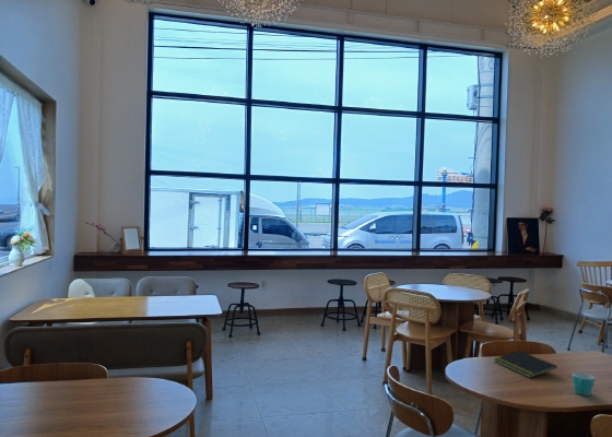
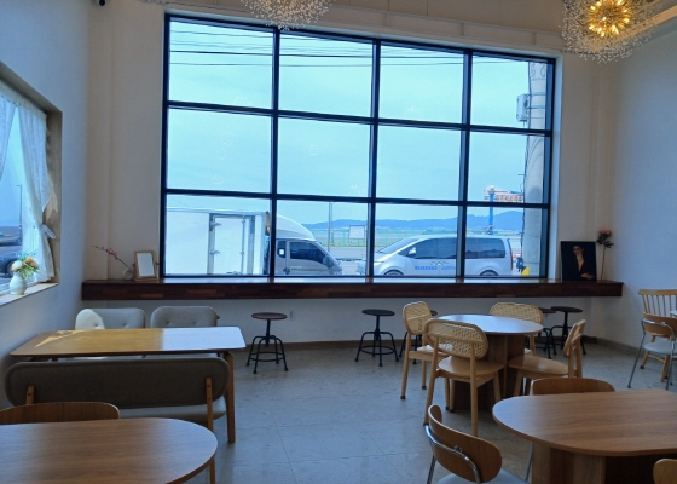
- notepad (523, 363)
- mug (581, 385)
